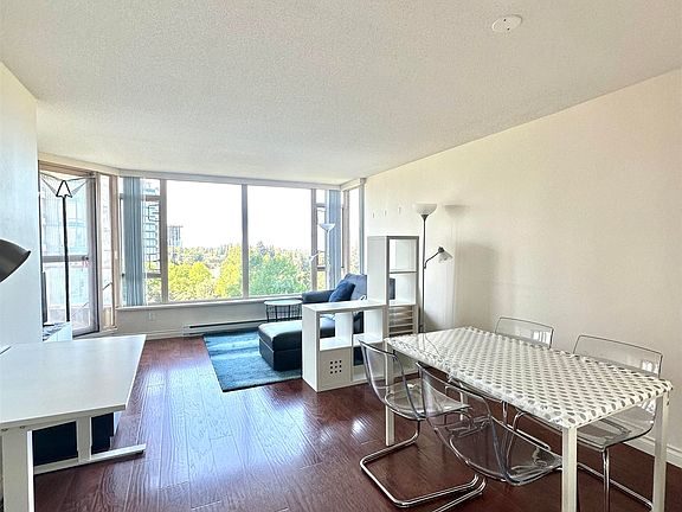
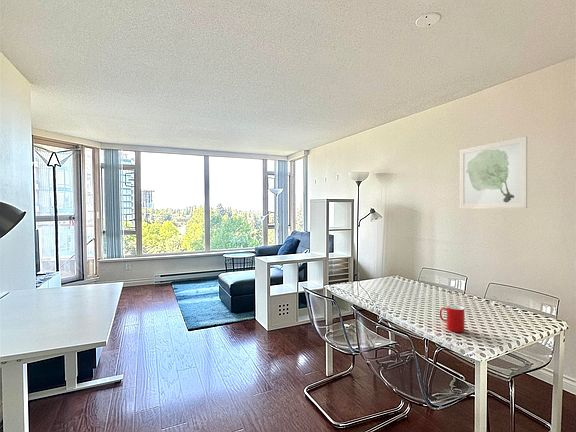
+ cup (452, 317)
+ wall art (490, 176)
